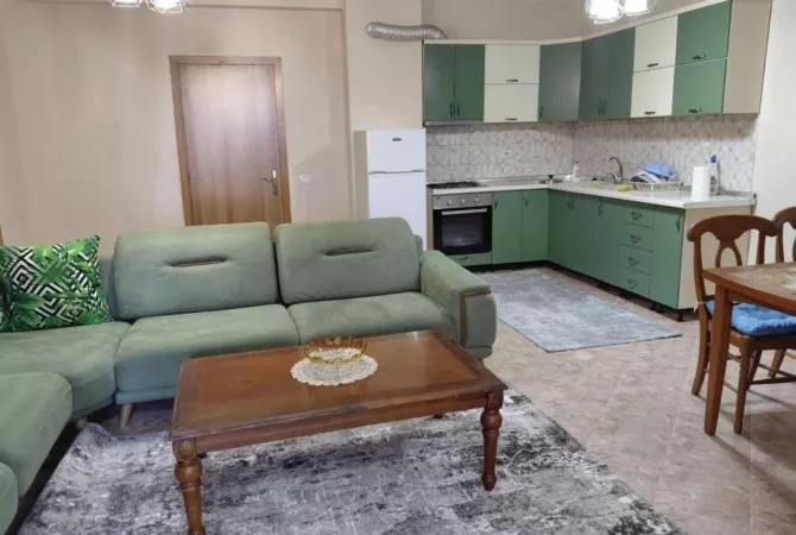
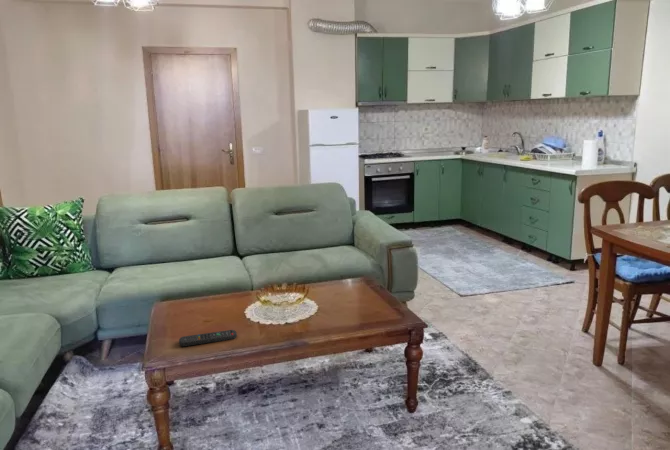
+ remote control (208, 337)
